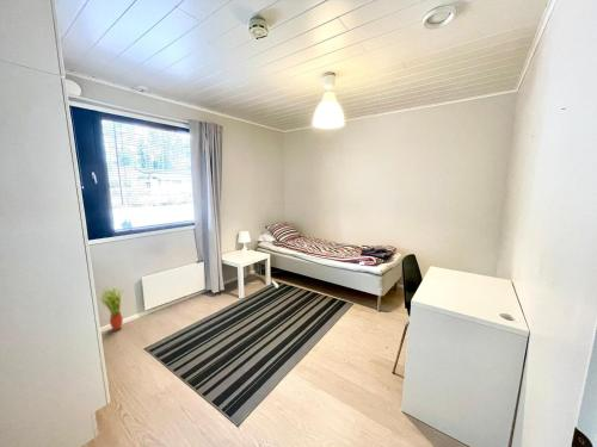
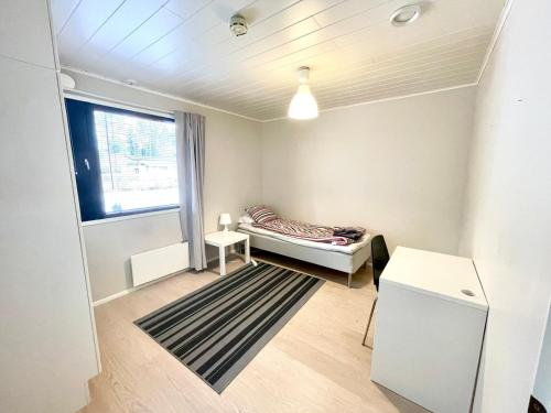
- potted plant (112, 309)
